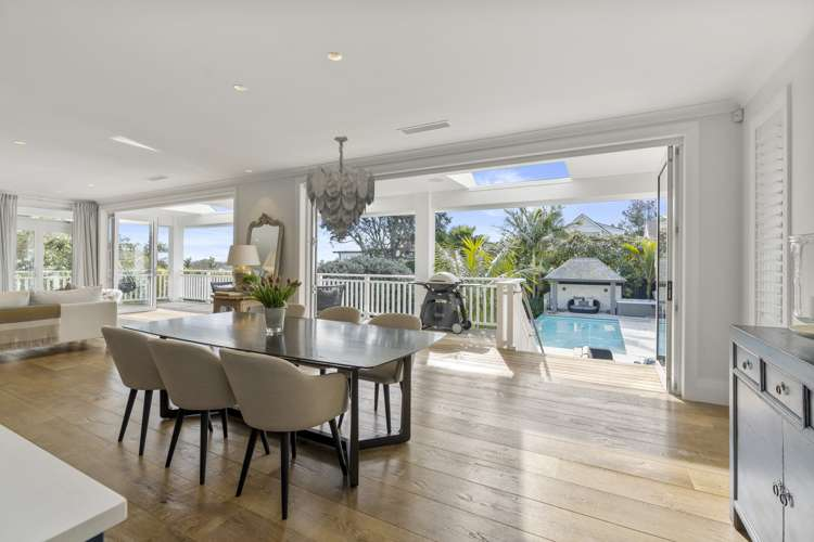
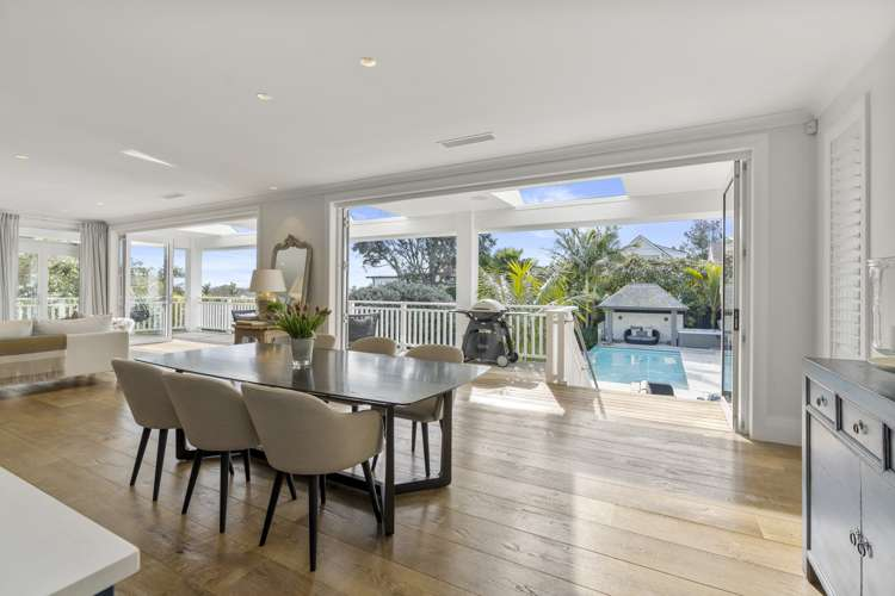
- chandelier (341, 188)
